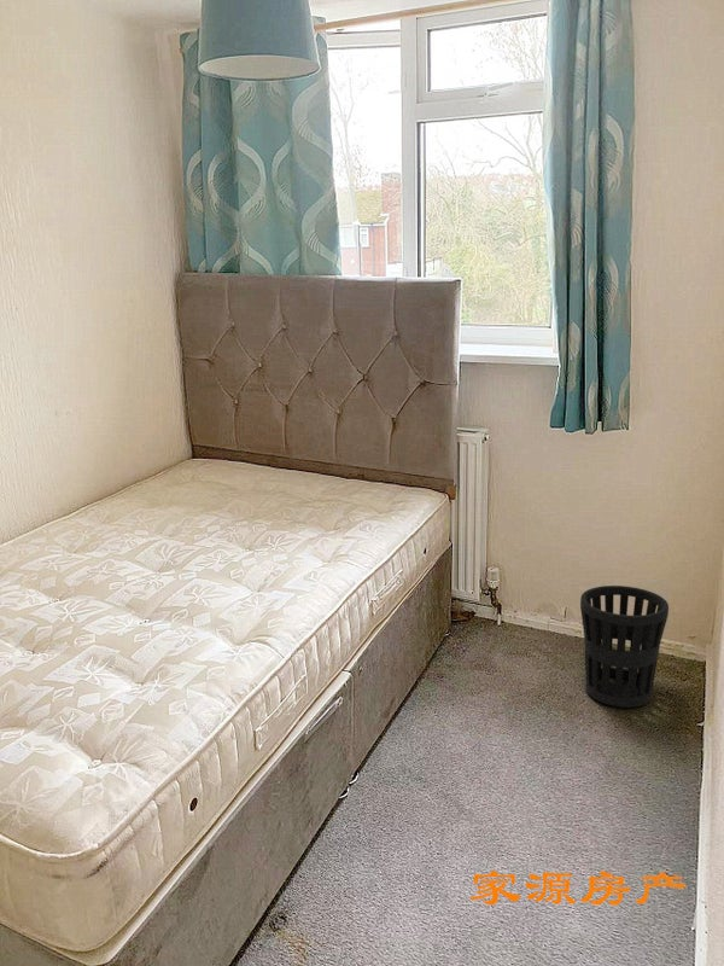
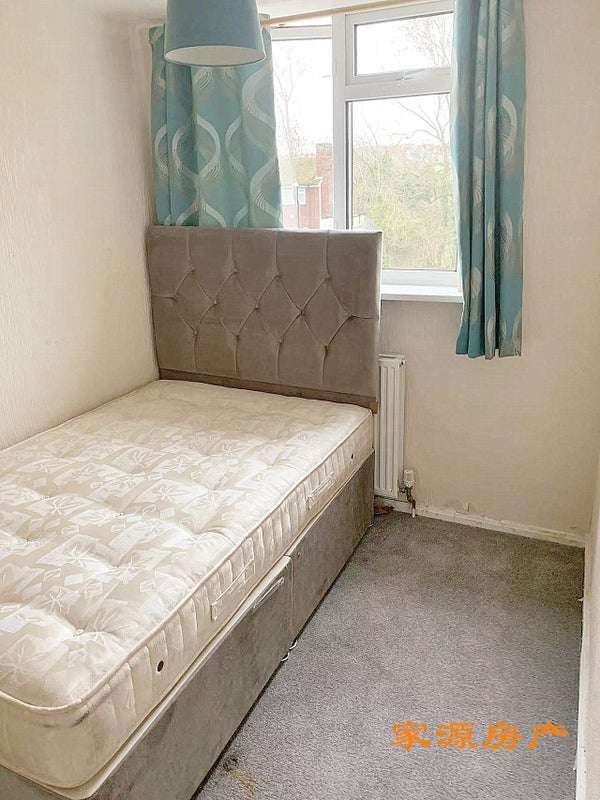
- wastebasket (620, 646)
